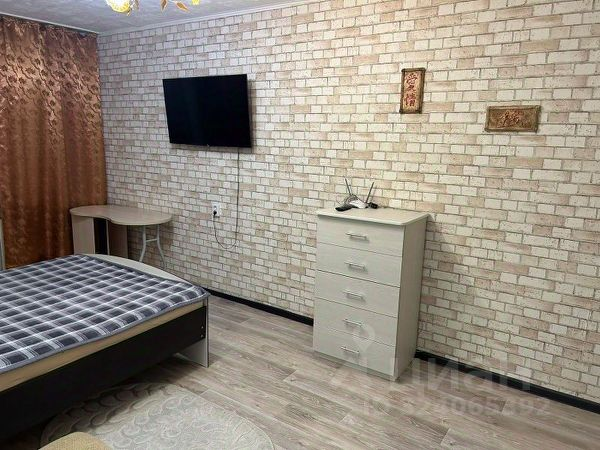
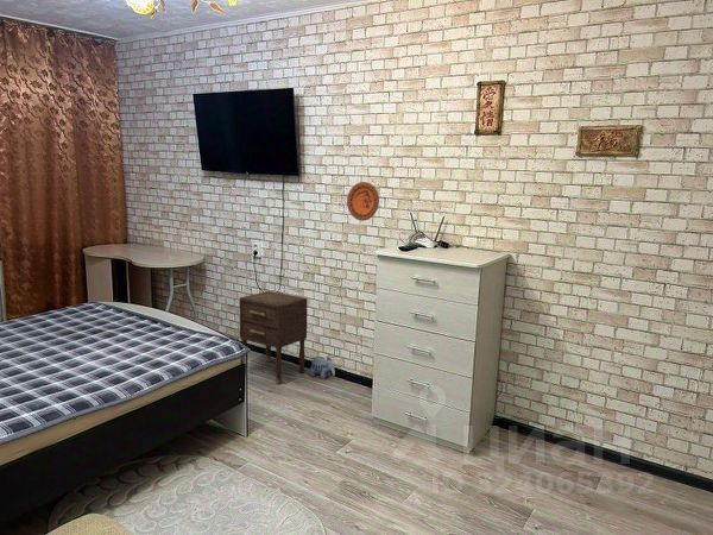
+ plush toy (322, 366)
+ nightstand (272, 335)
+ decorative plate (362, 201)
